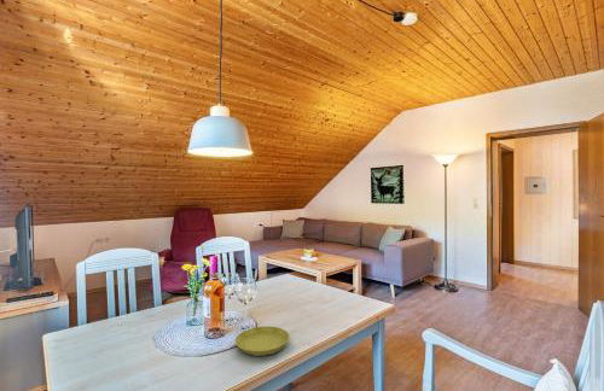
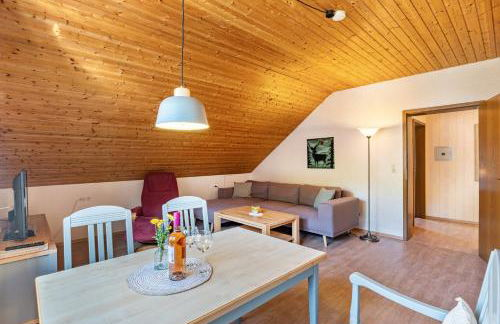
- saucer (262, 340)
